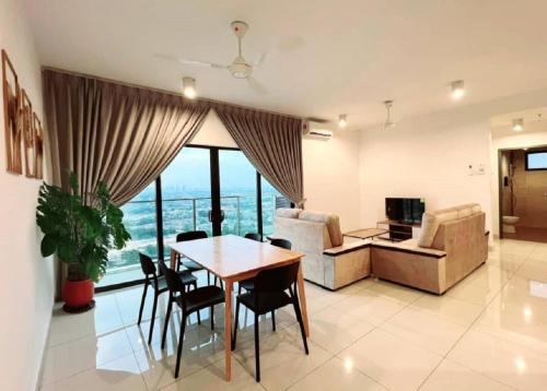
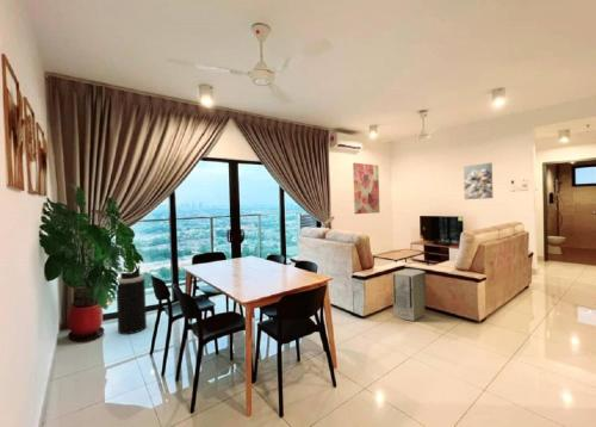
+ wall art (366, 188)
+ wall art (477, 181)
+ trash can (131, 297)
+ air purifier (409, 293)
